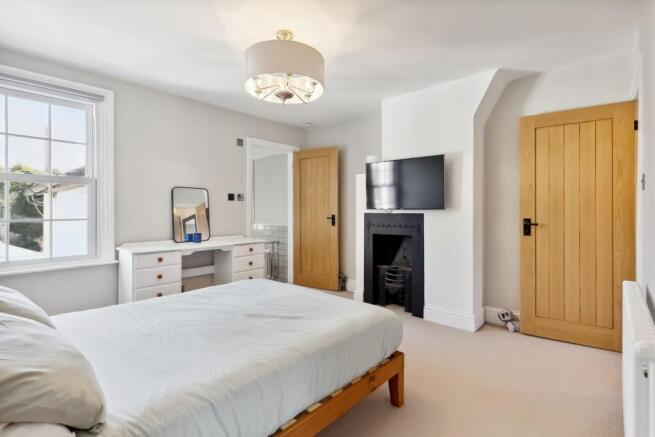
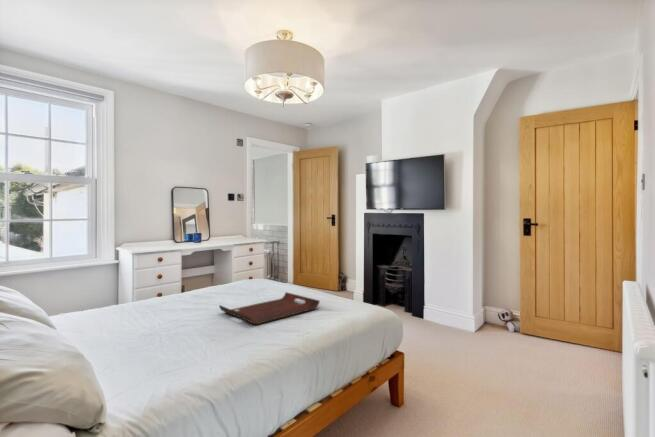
+ serving tray (270, 306)
